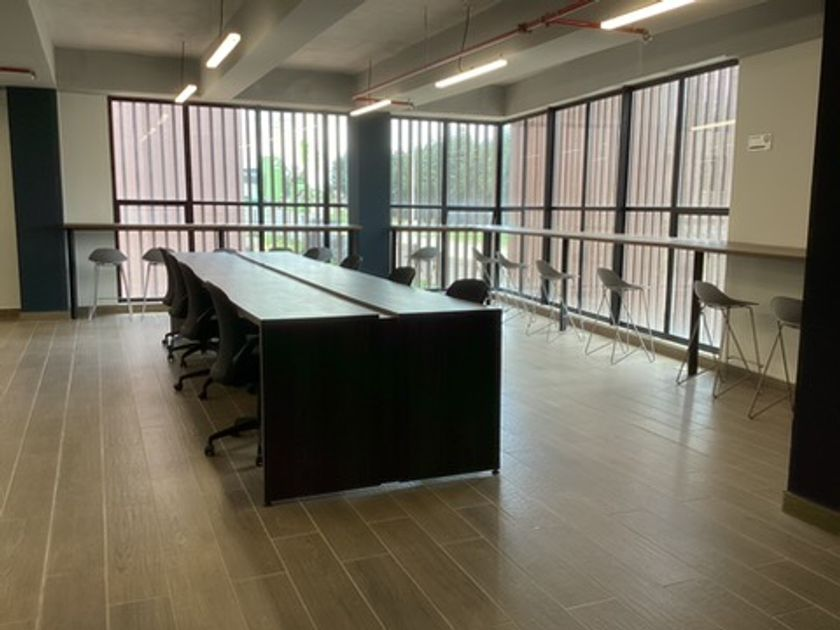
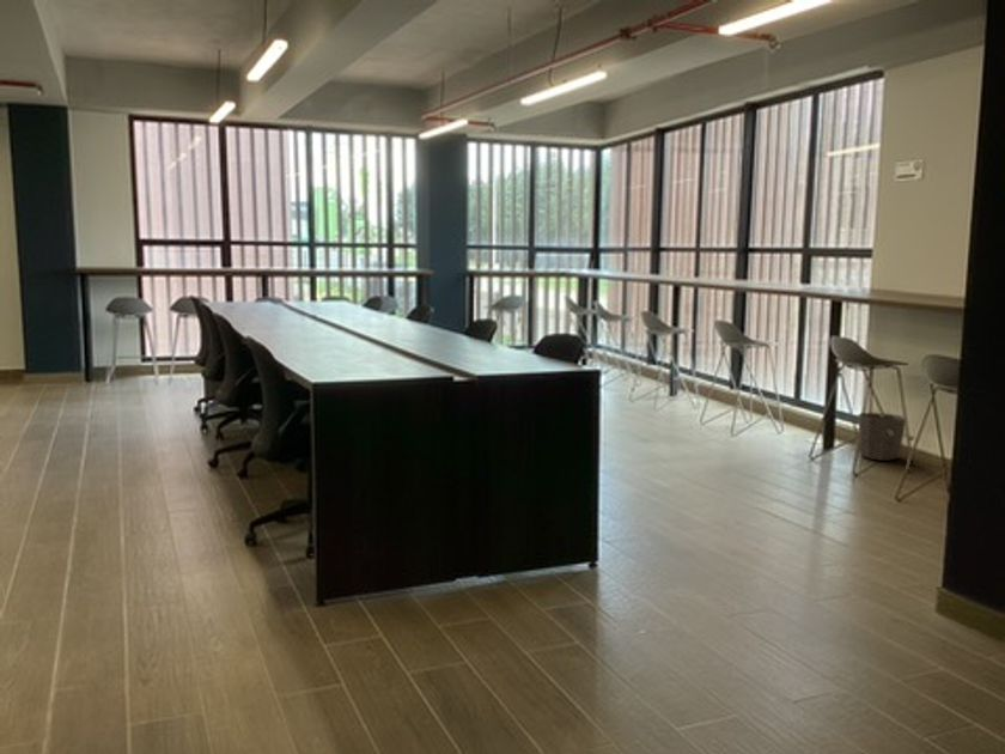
+ waste basket (881, 436)
